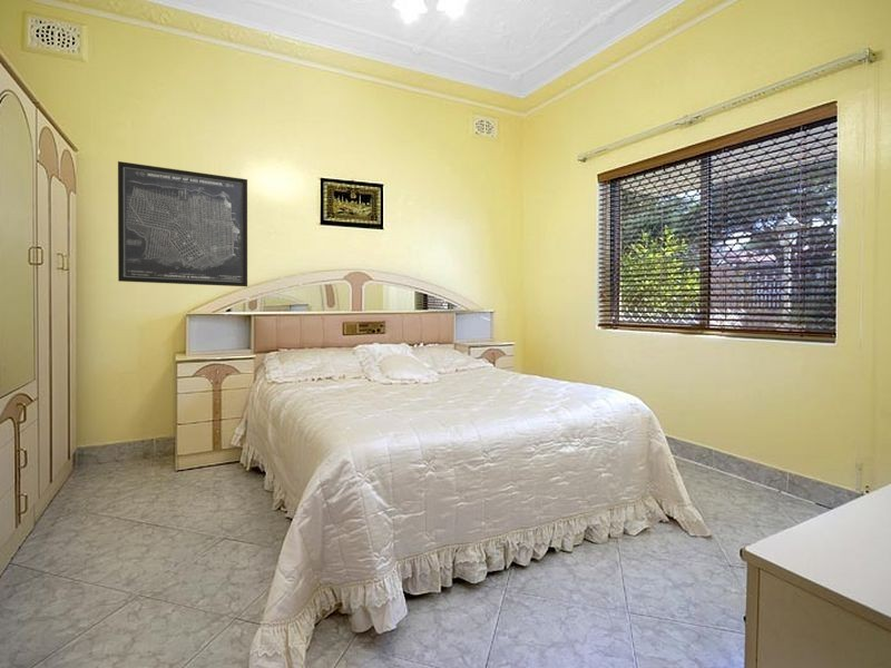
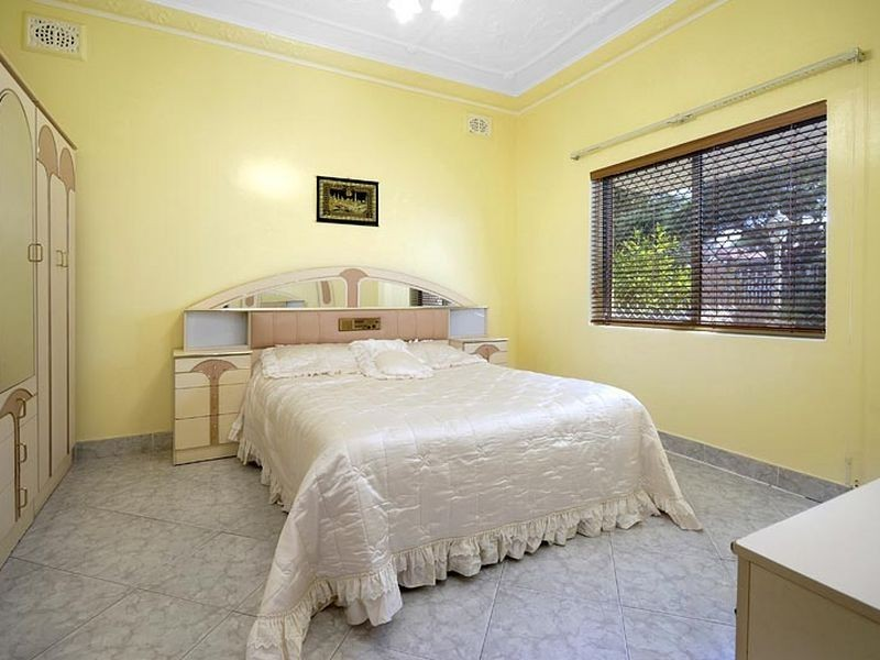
- wall art (186, 227)
